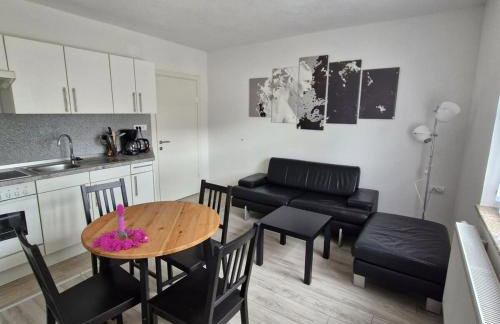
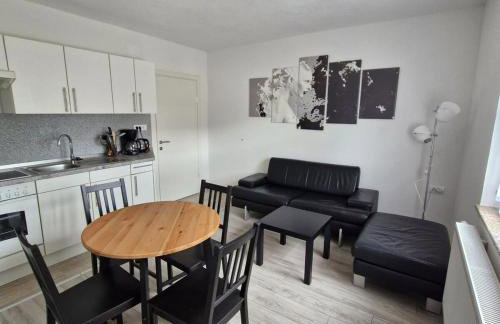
- flower (122, 222)
